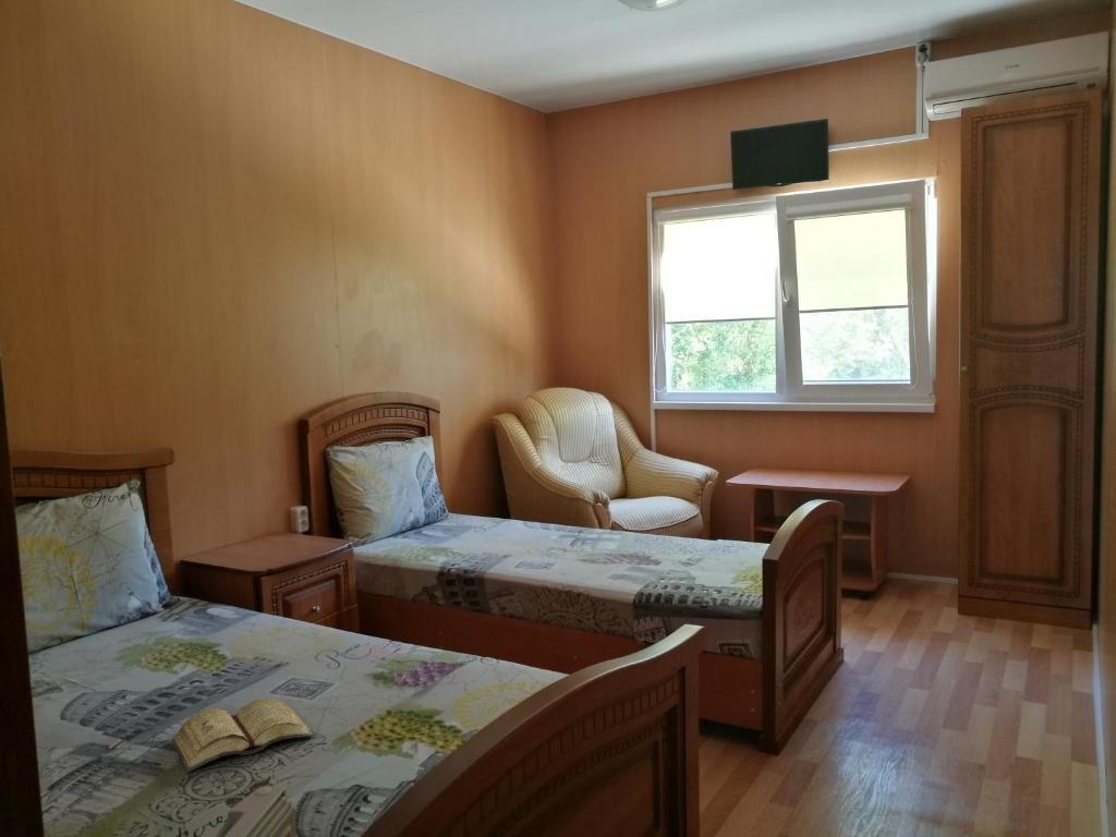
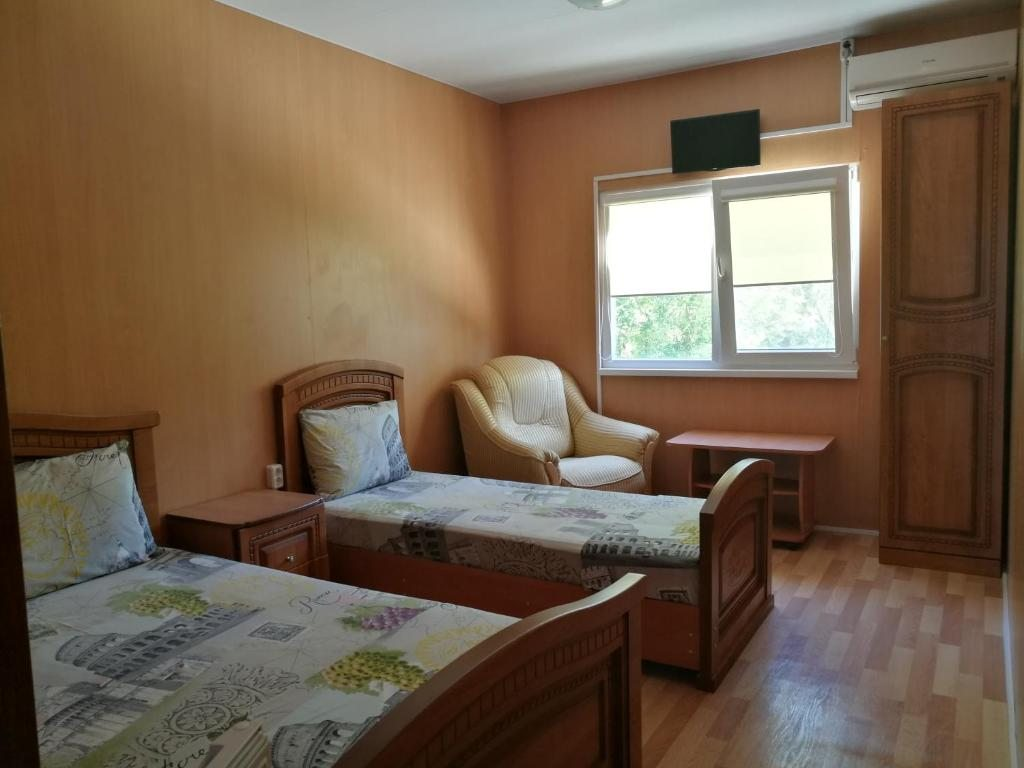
- diary (242, 727)
